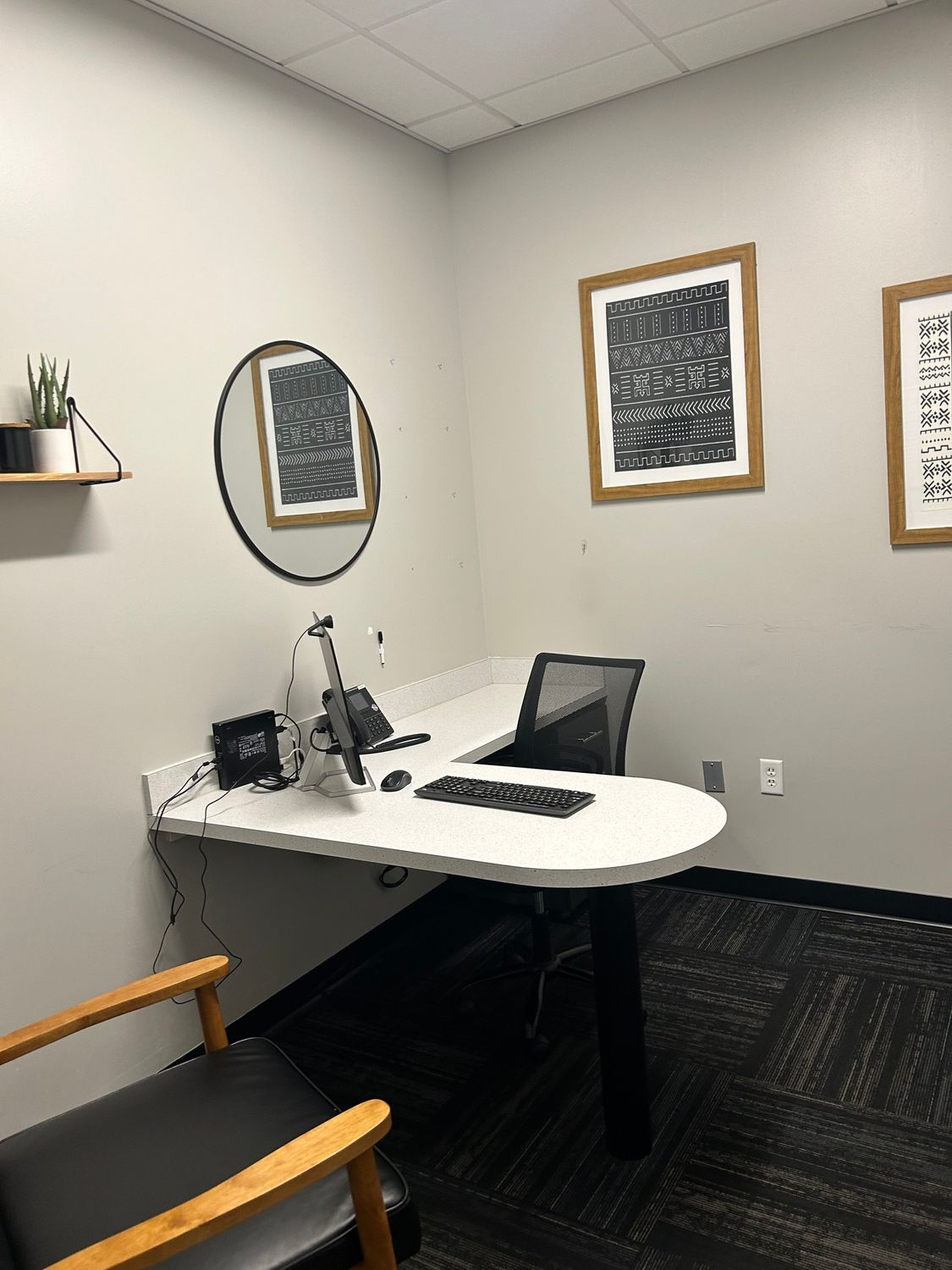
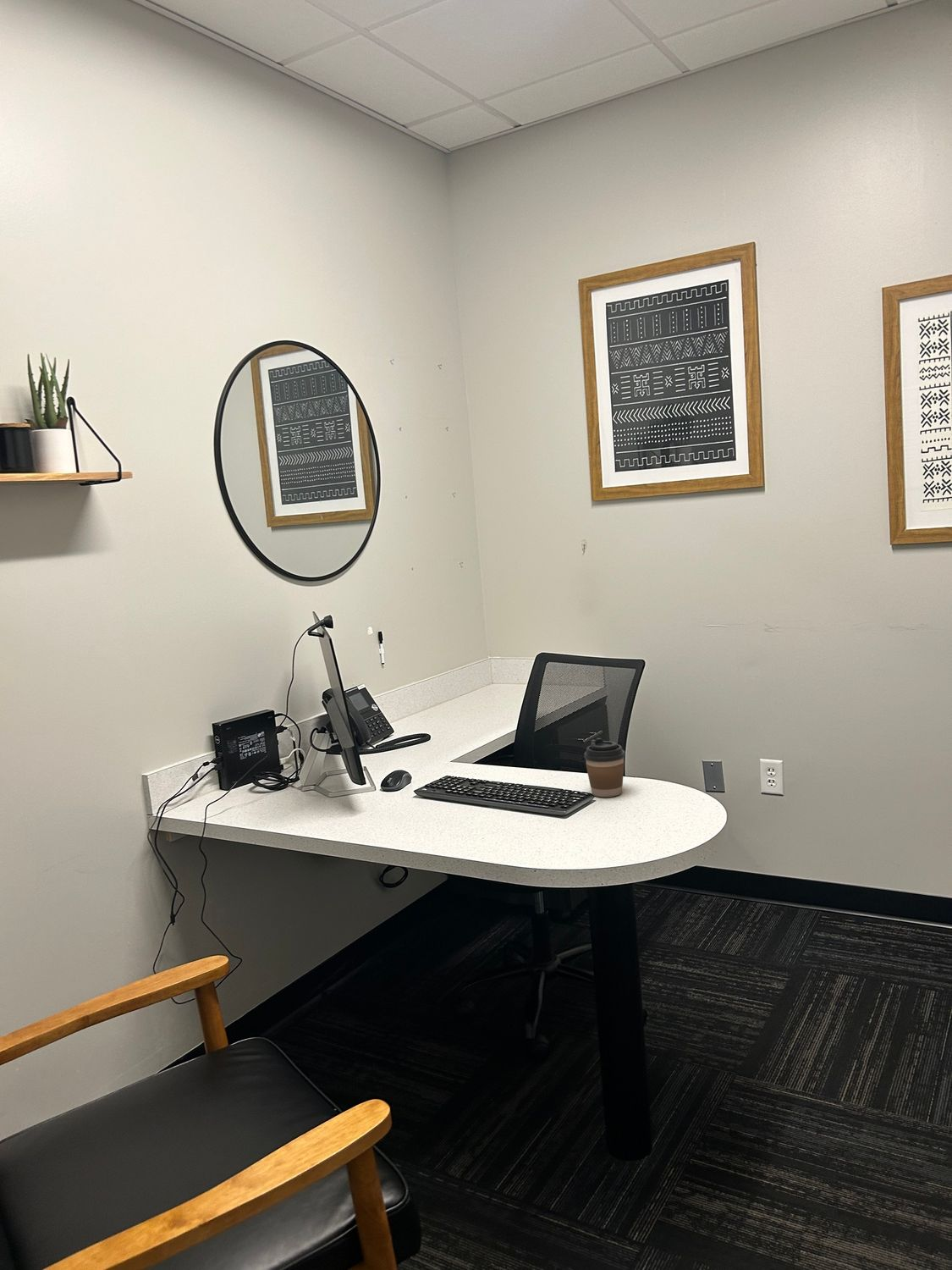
+ coffee cup (605, 766)
